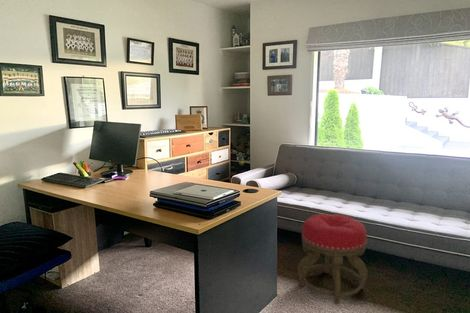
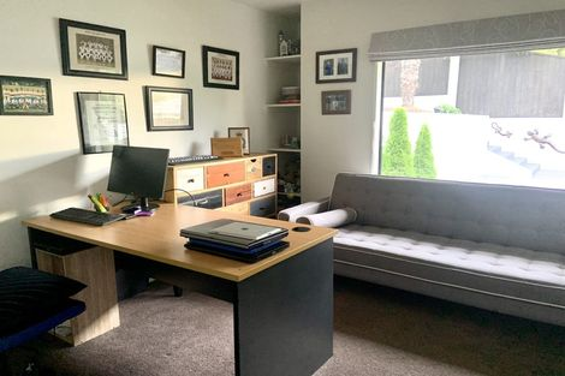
- stool (332, 254)
